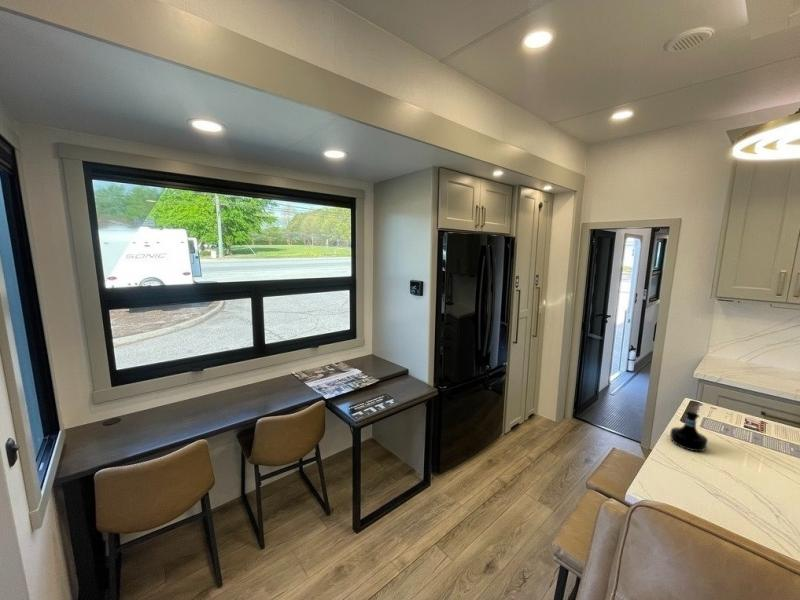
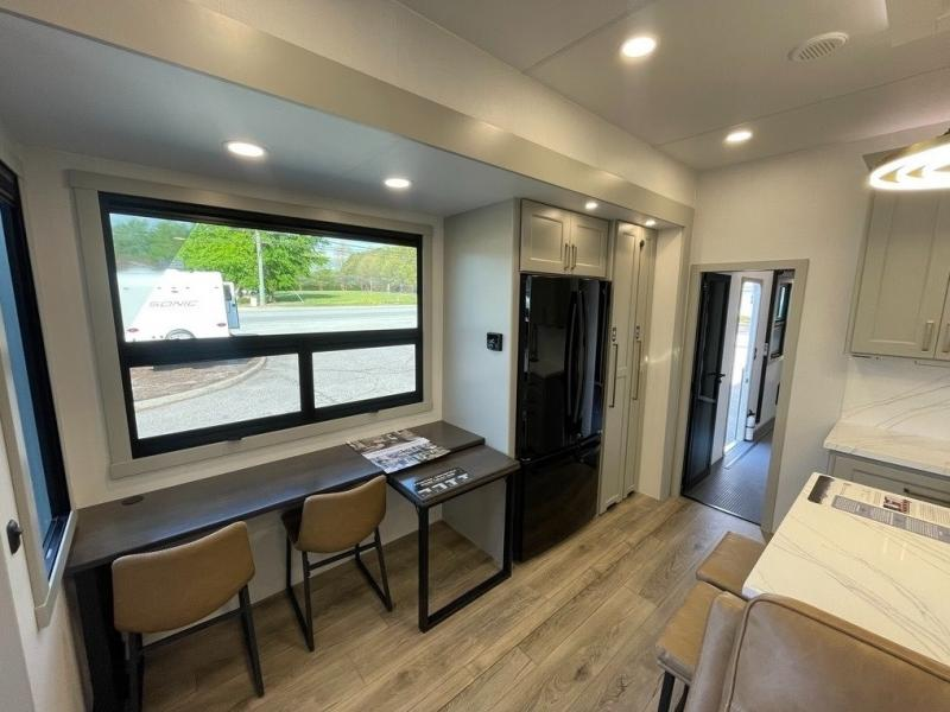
- tequila bottle (689, 428)
